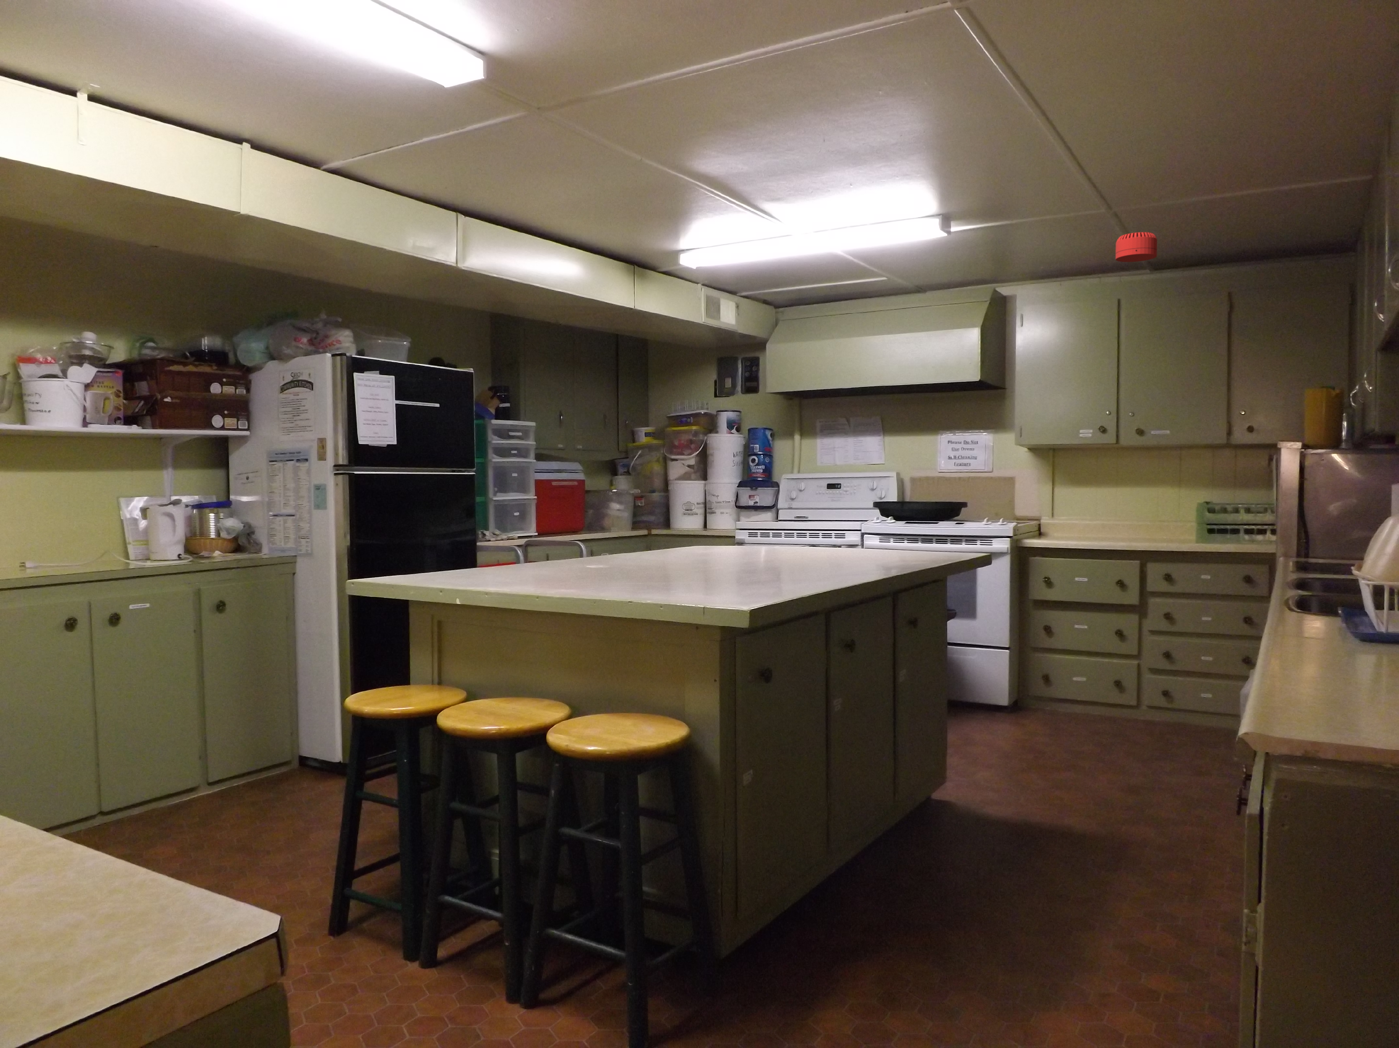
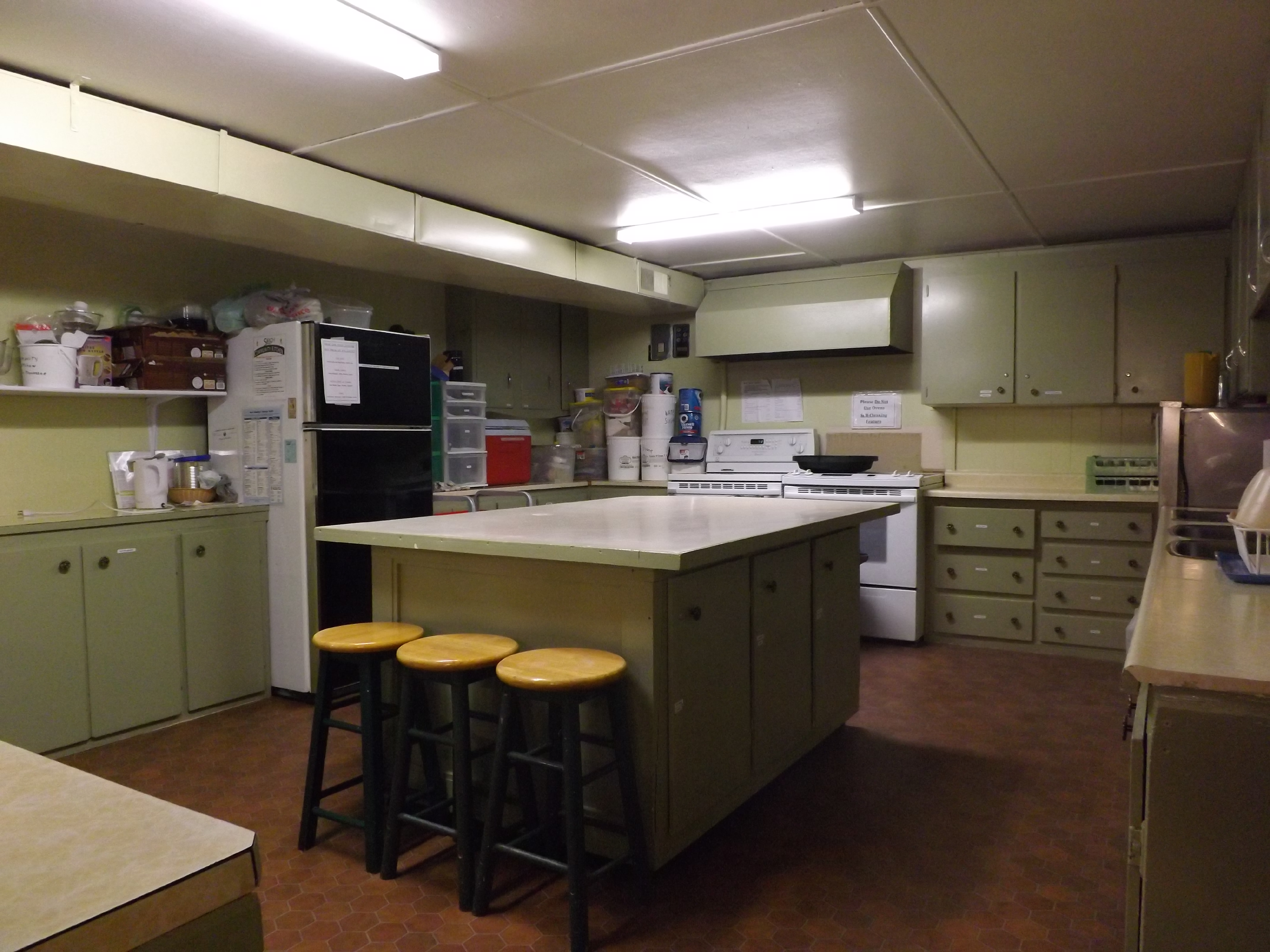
- smoke detector (1136, 247)
